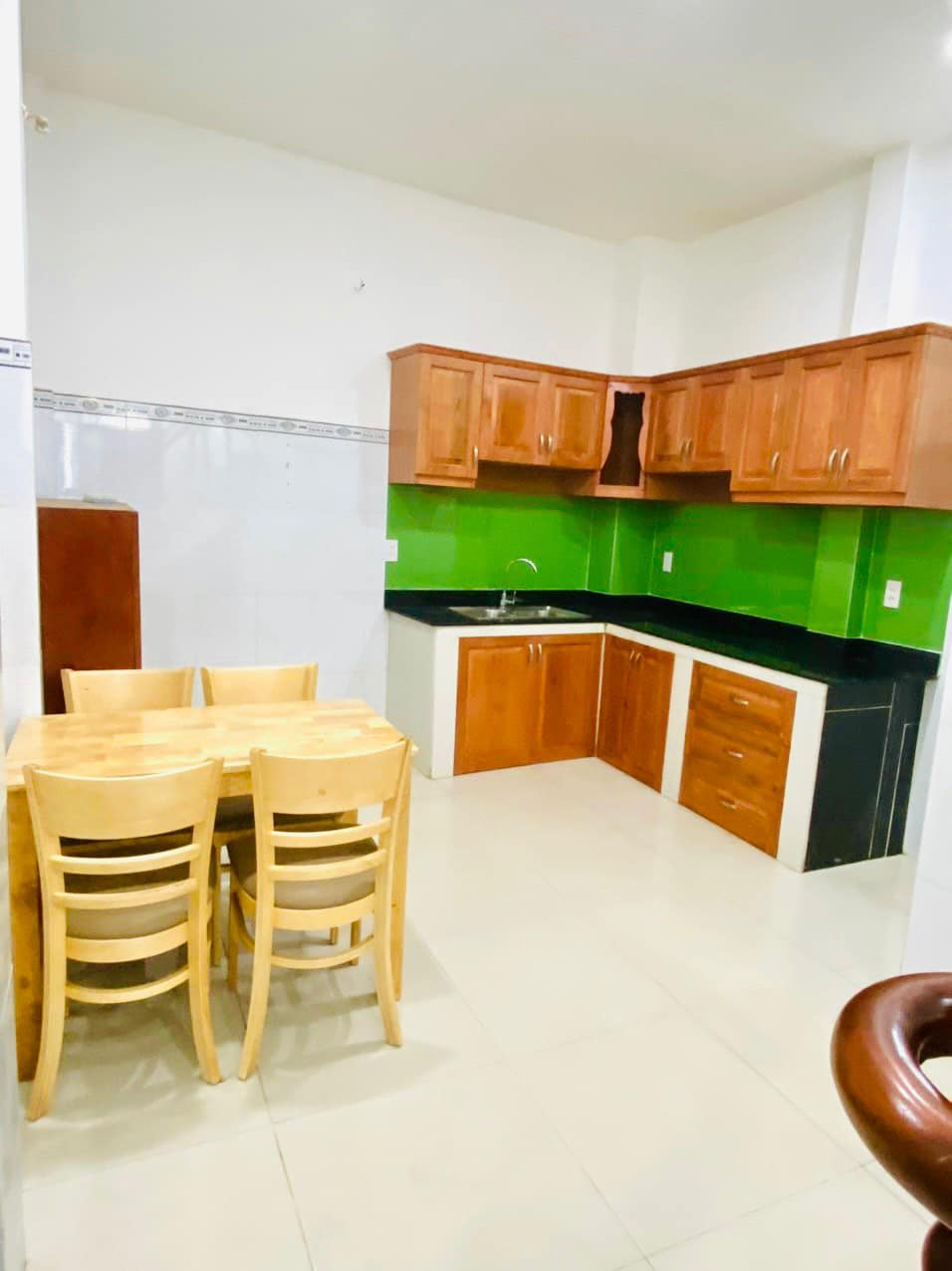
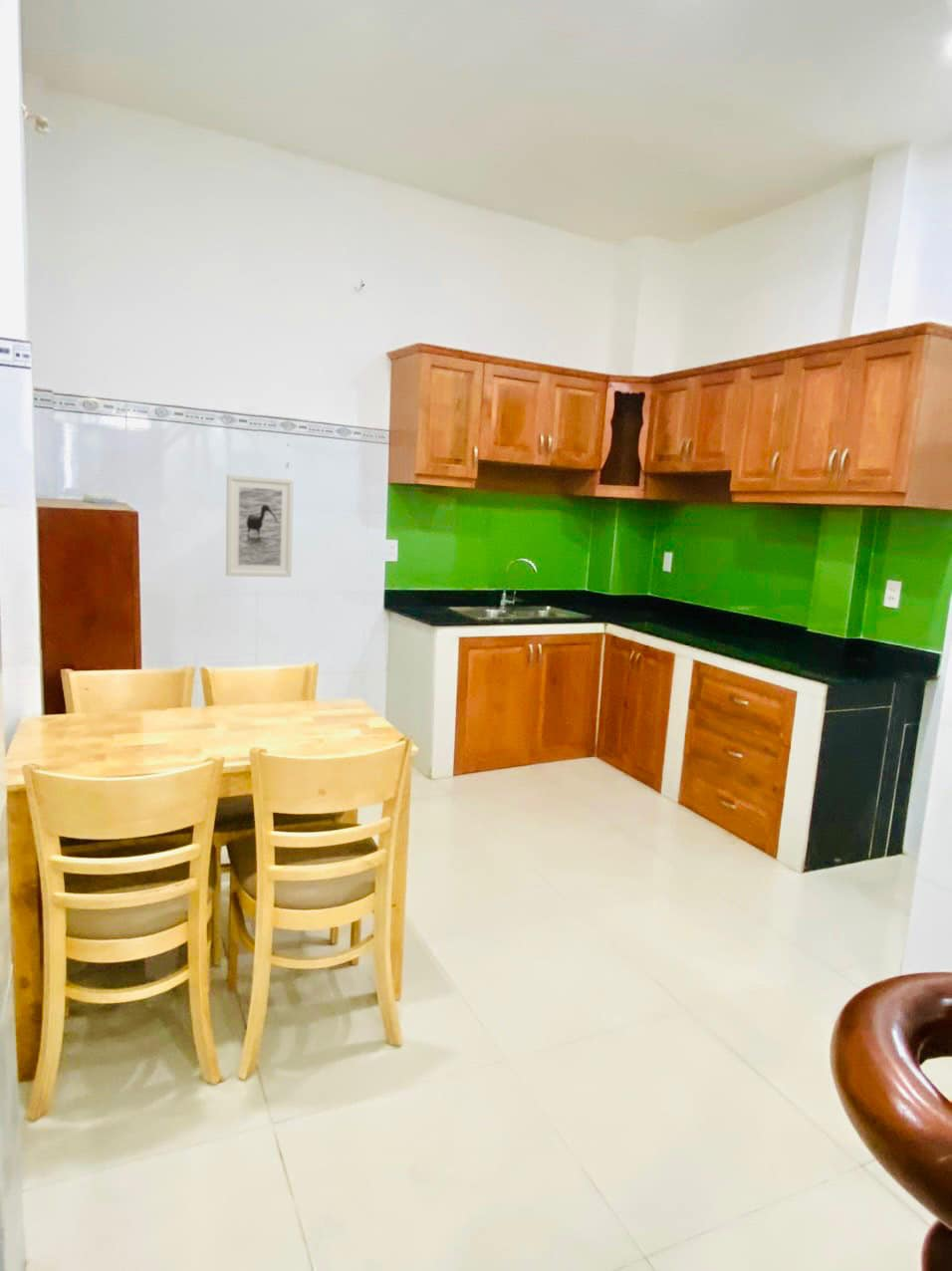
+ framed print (260, 527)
